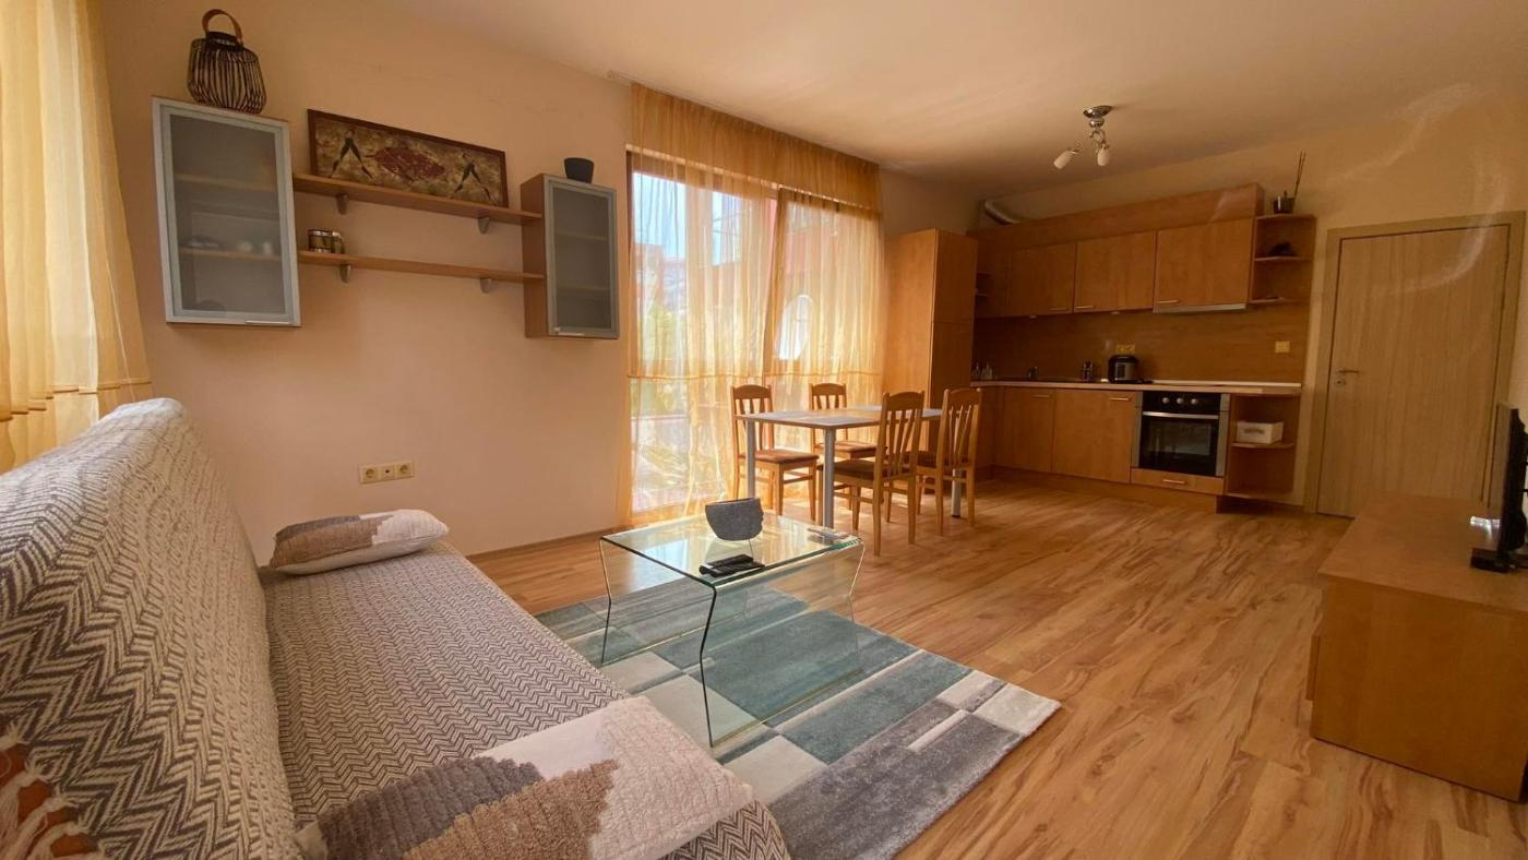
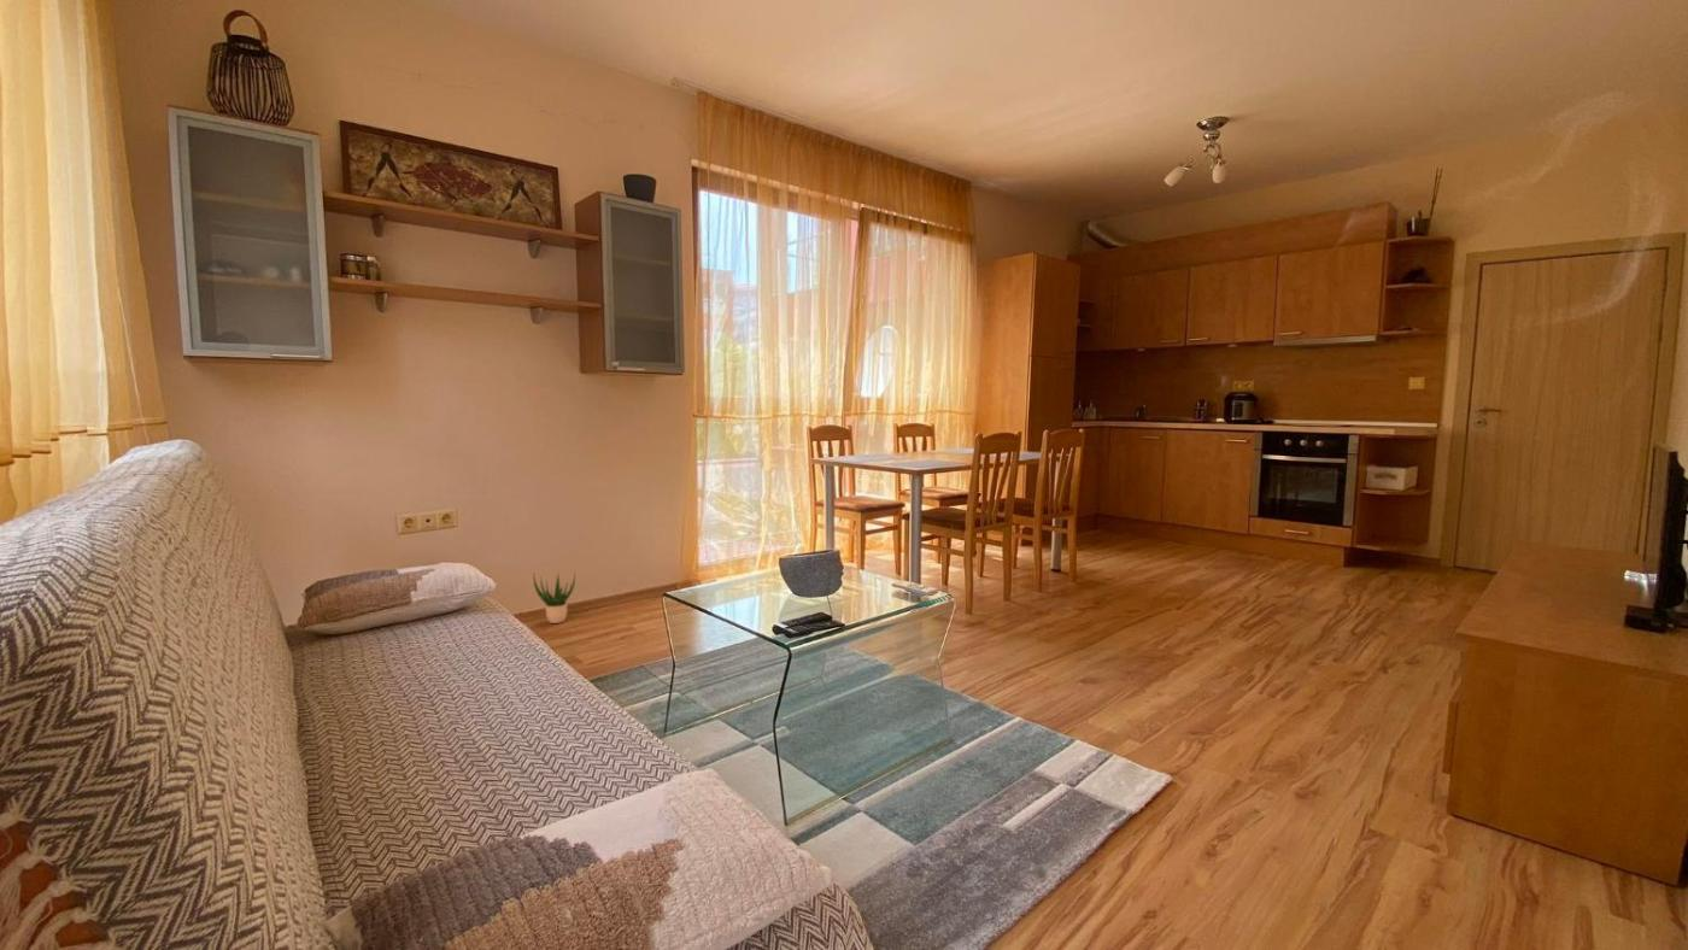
+ potted plant (555, 594)
